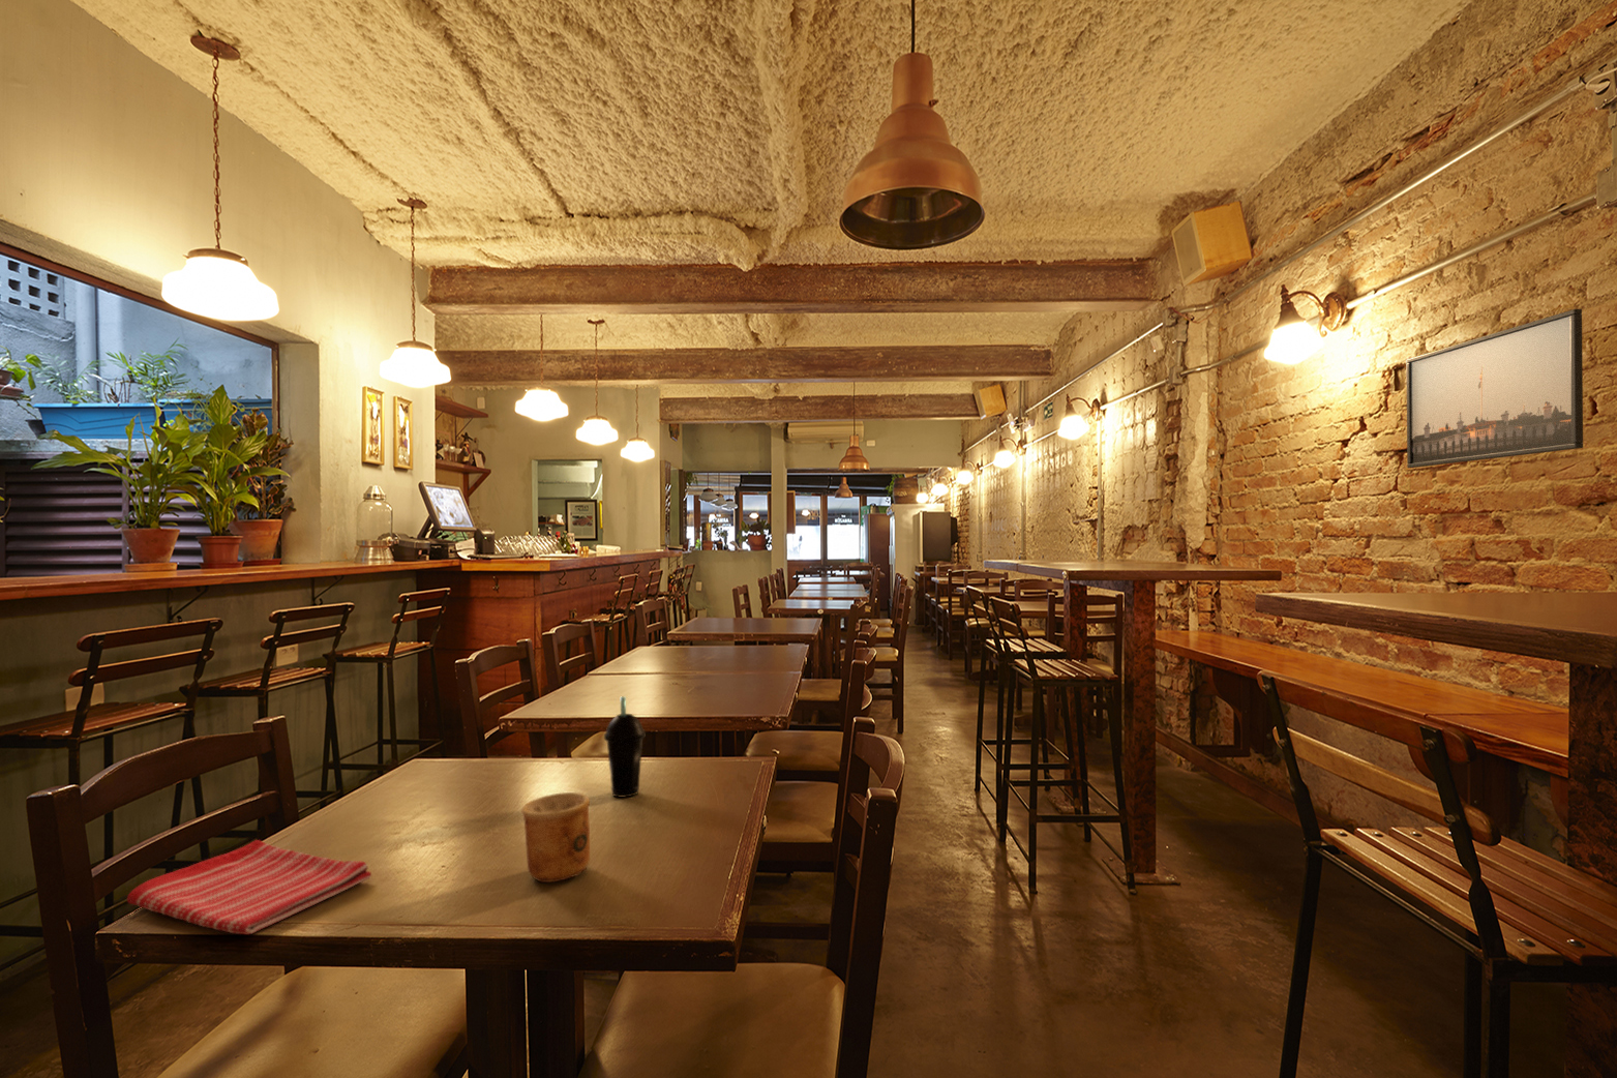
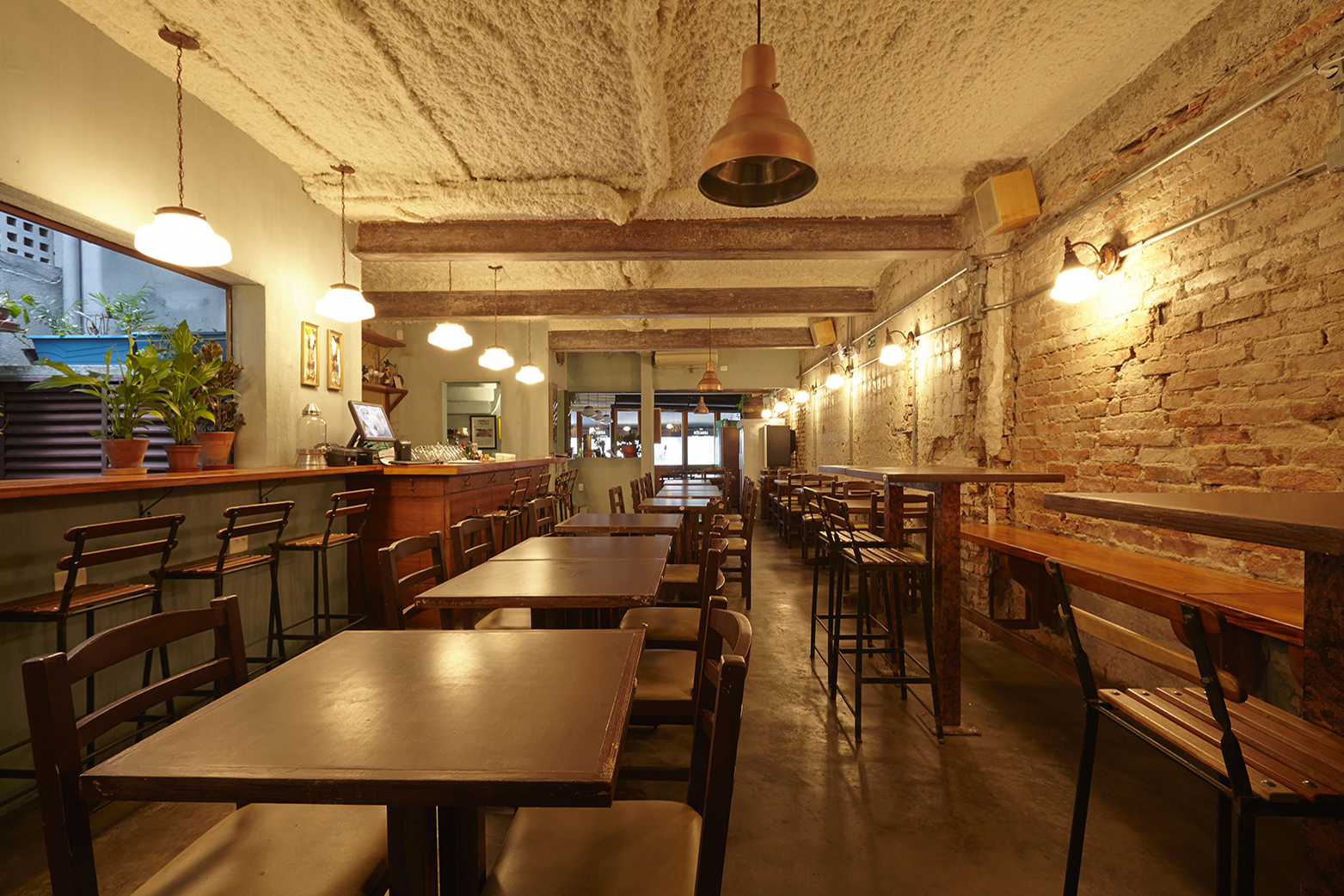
- cup (557, 836)
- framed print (1483, 398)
- dish towel (253, 882)
- cup (624, 745)
